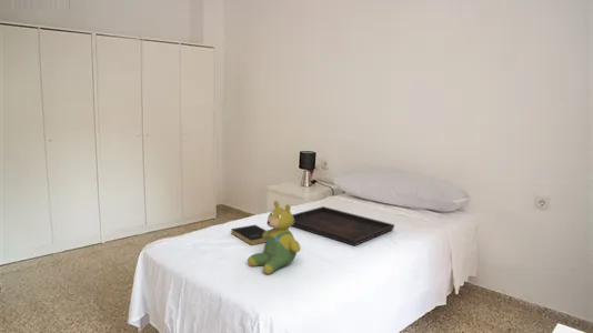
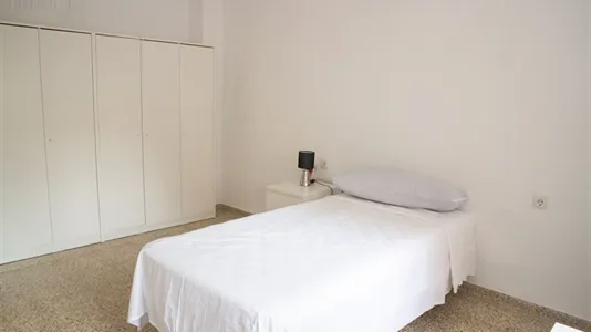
- book (252, 233)
- teddy bear (273, 235)
- serving tray (336, 223)
